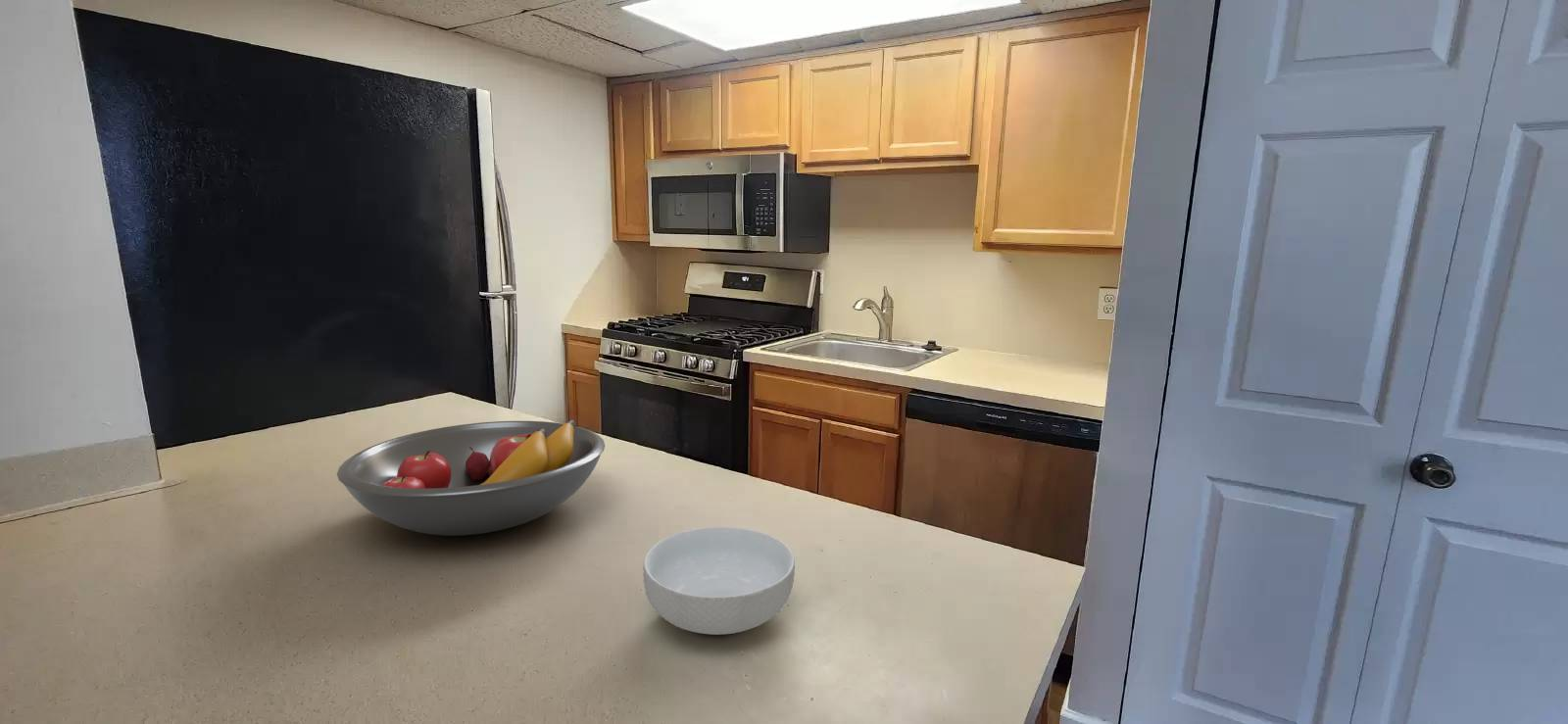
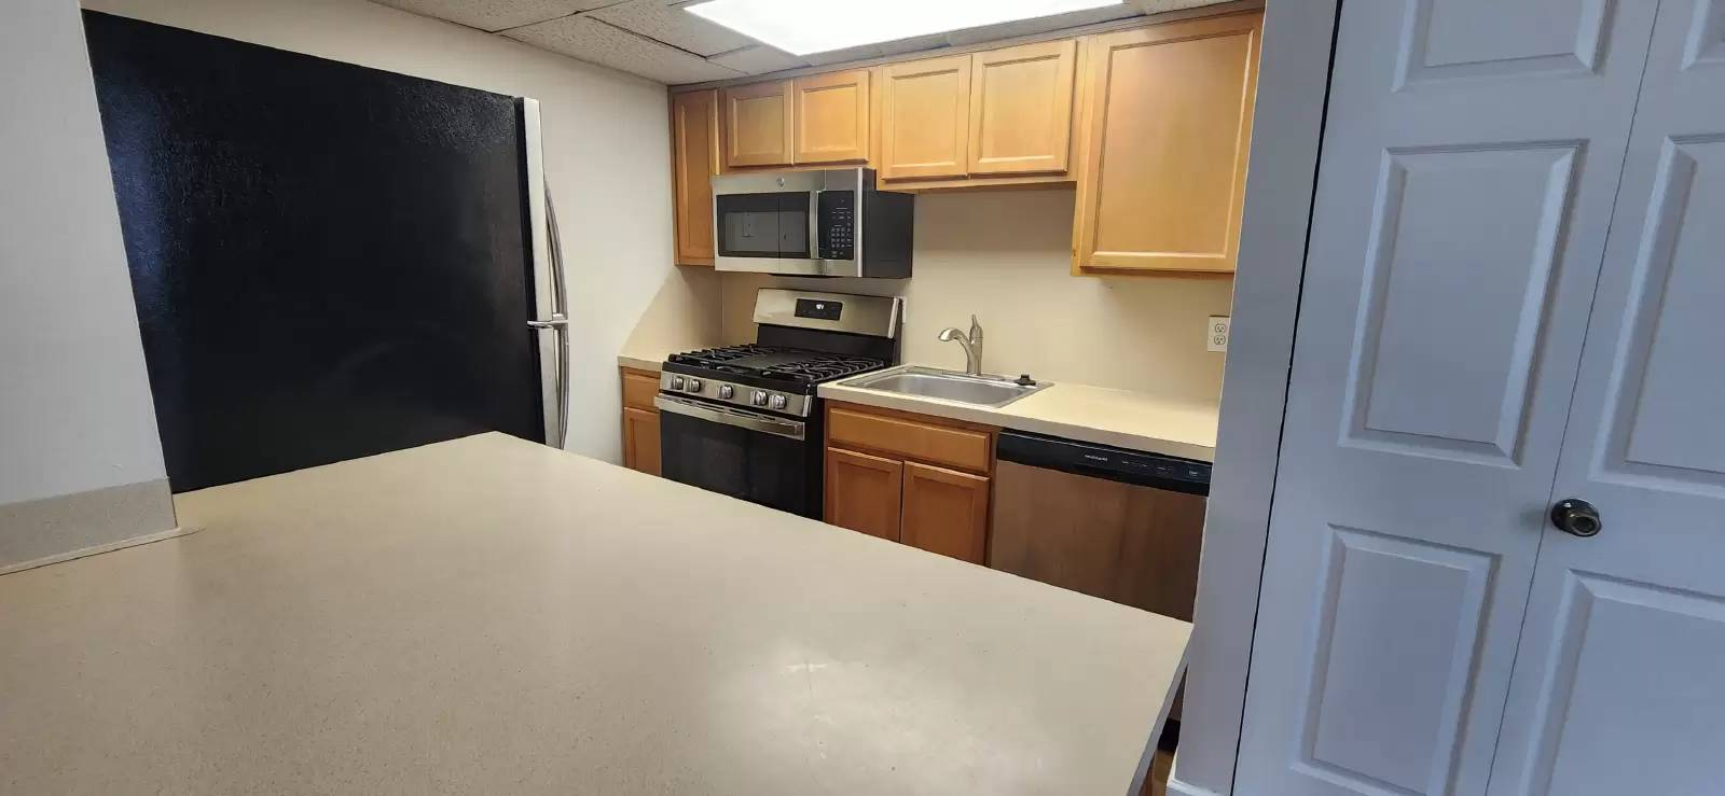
- cereal bowl (719, 585)
- fruit bowl (482, 473)
